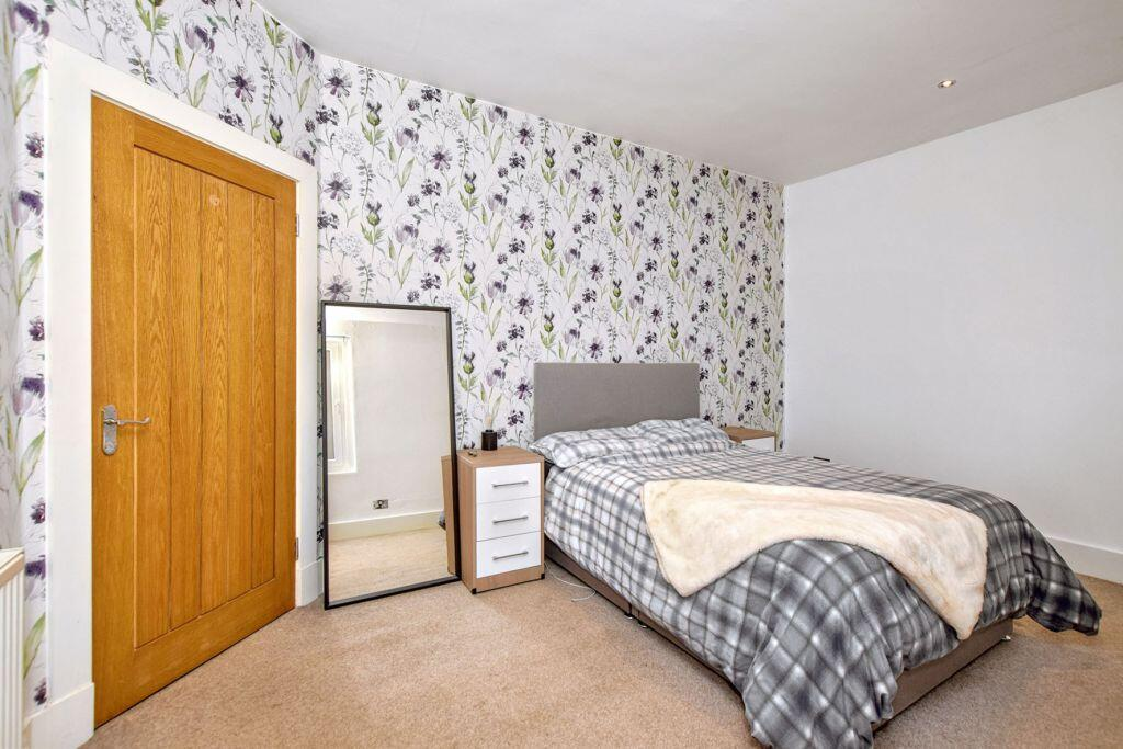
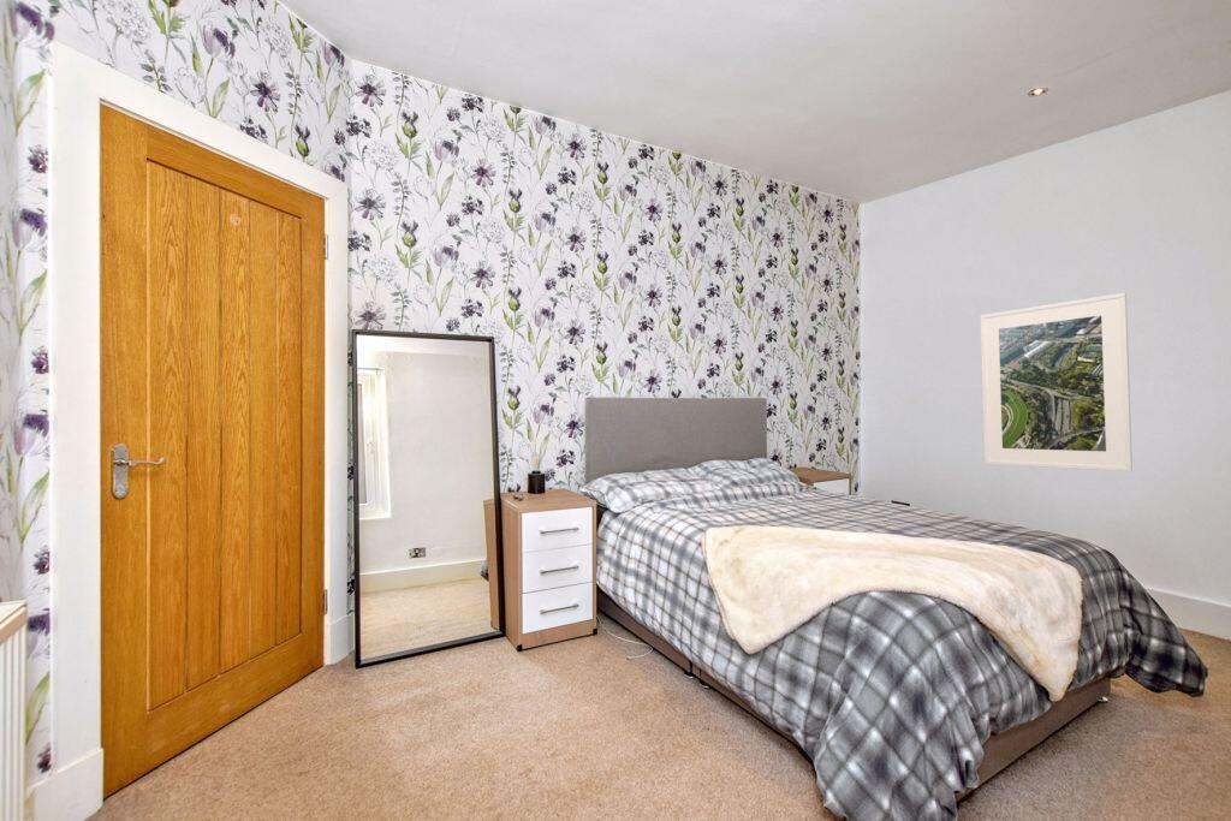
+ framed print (1048, 386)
